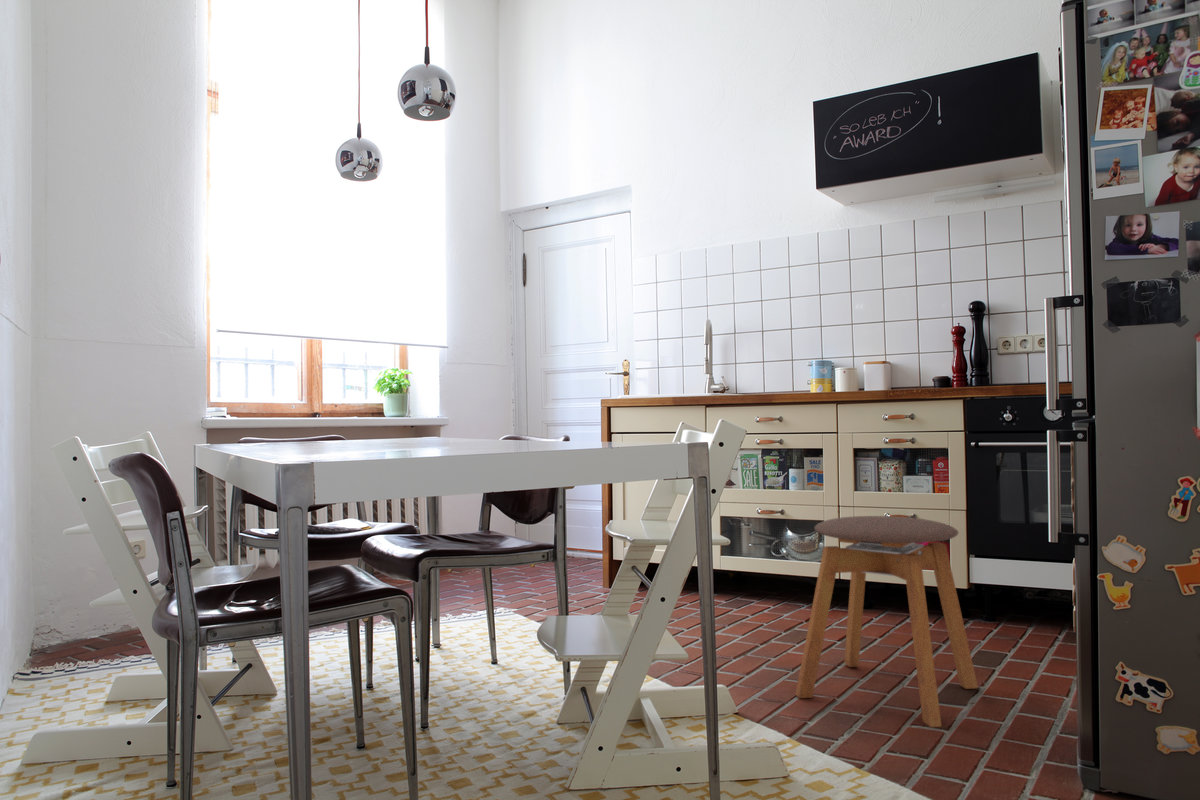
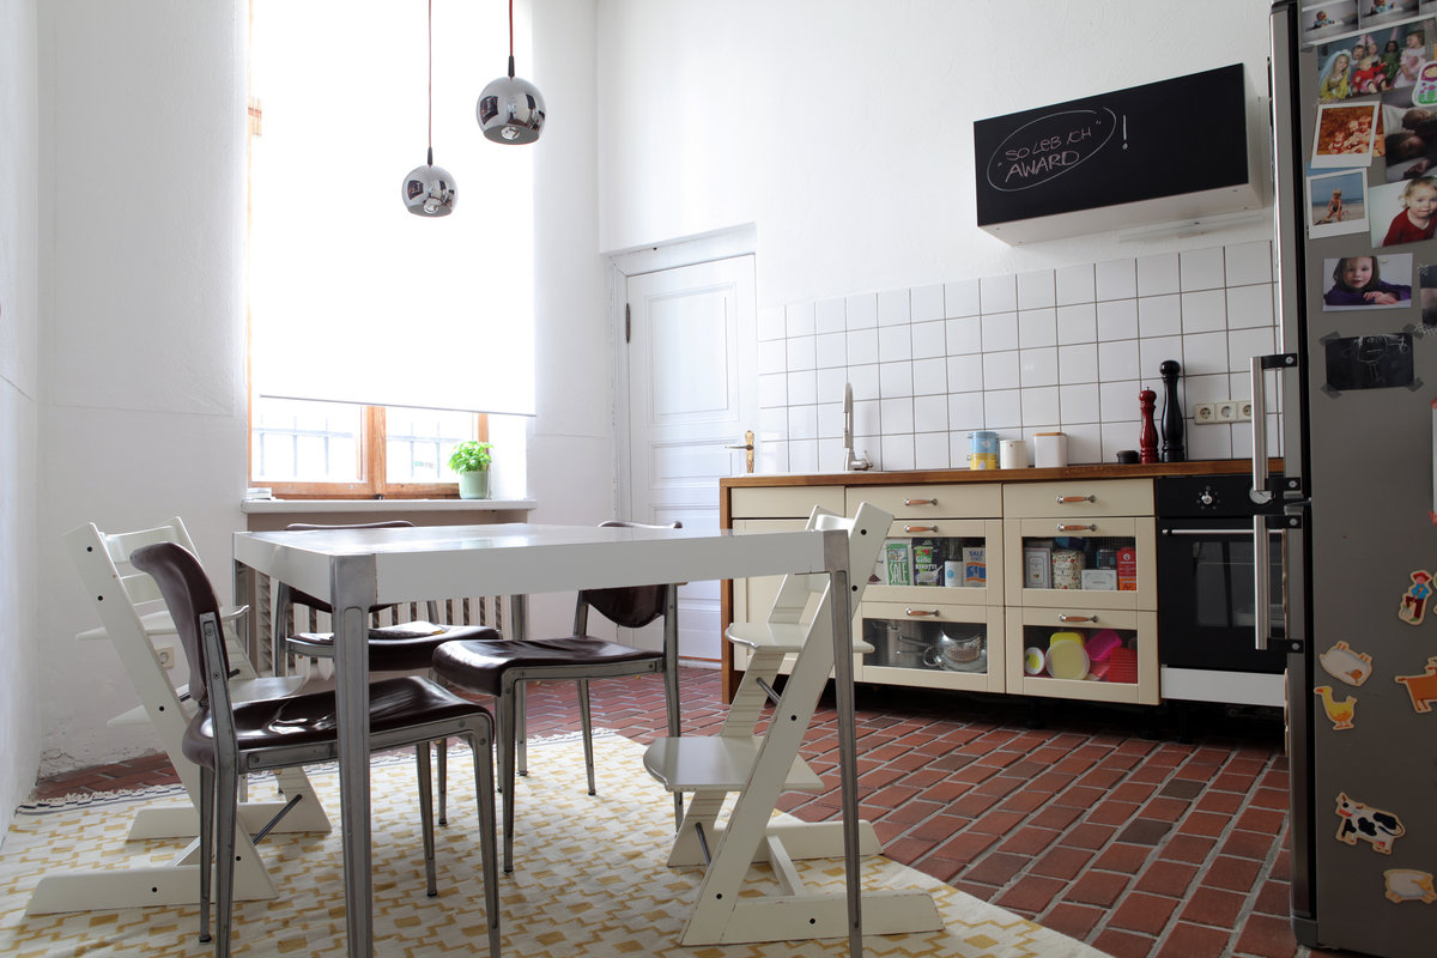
- stool (863, 603)
